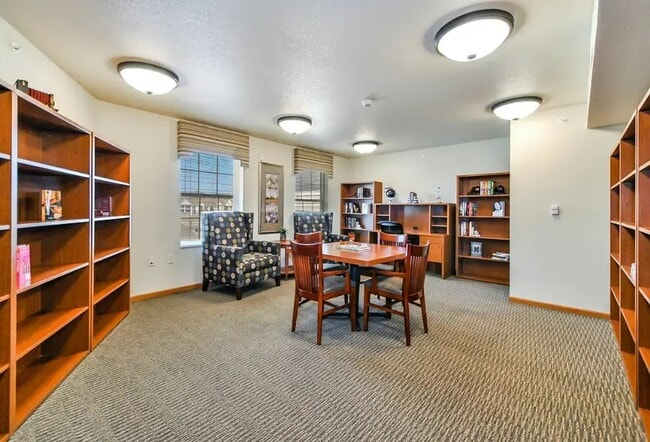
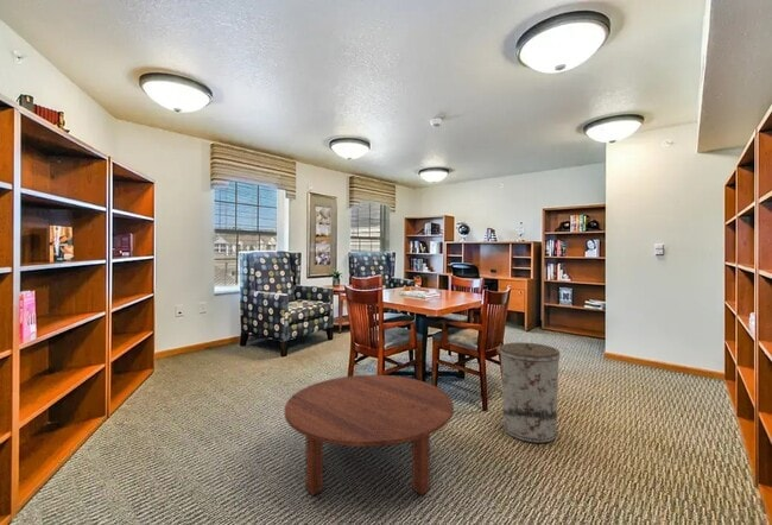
+ coffee table (369, 430)
+ trash can (529, 387)
